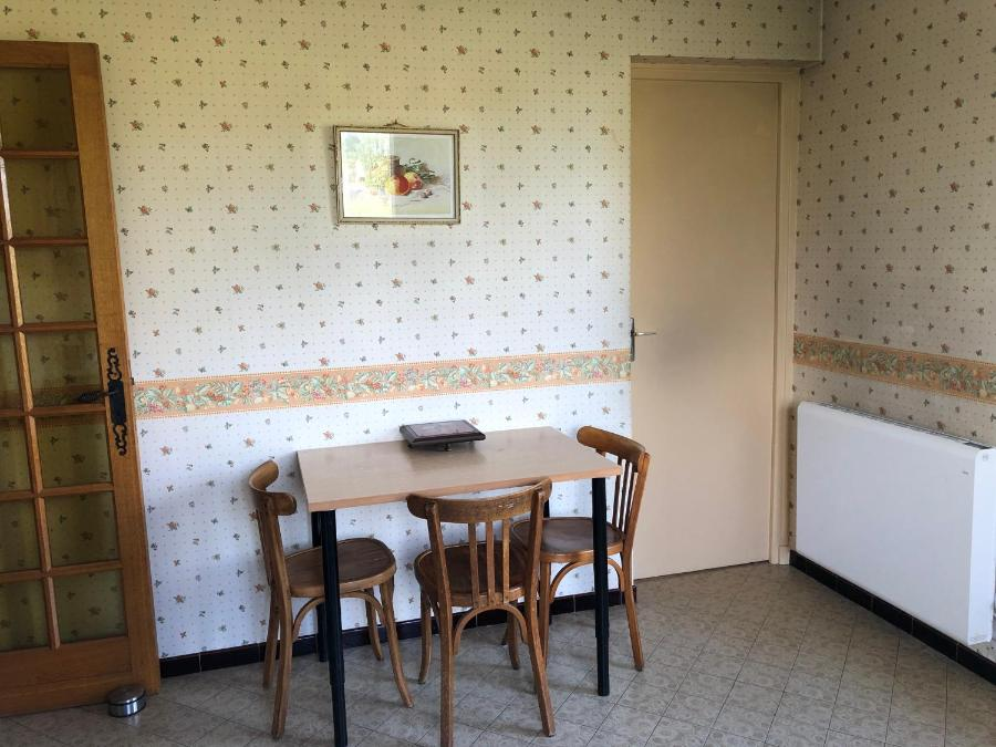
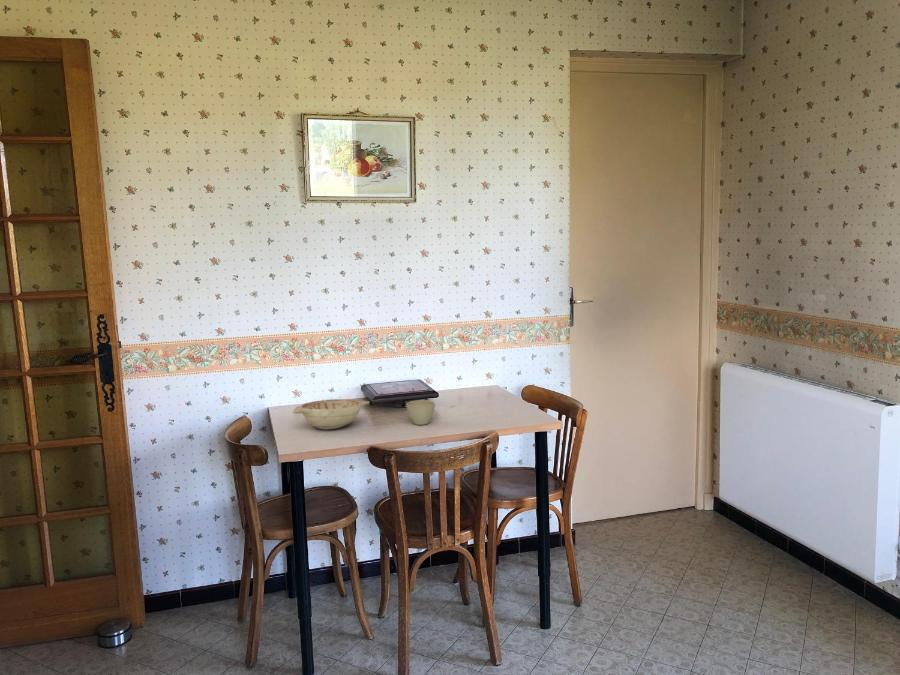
+ flower pot (421, 413)
+ decorative bowl (331, 414)
